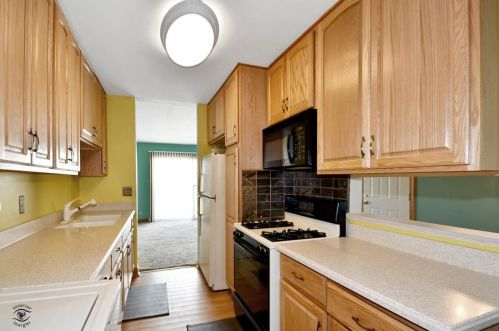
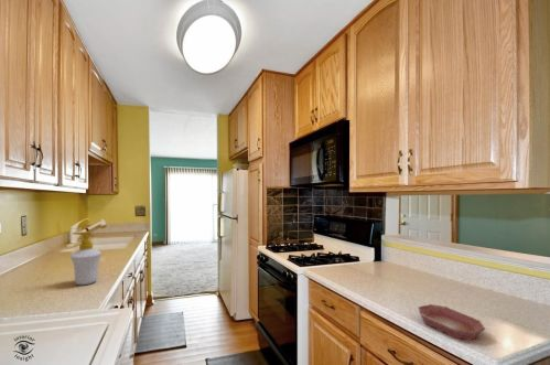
+ soap bottle (86, 257)
+ bowl (449, 321)
